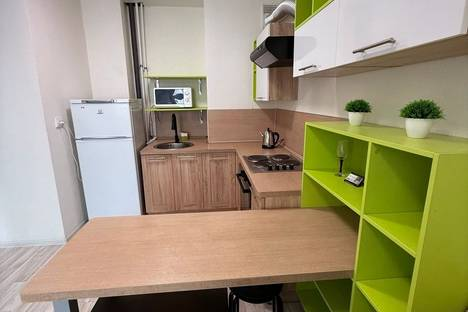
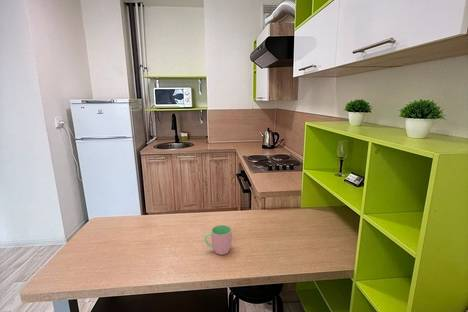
+ cup (218, 240)
